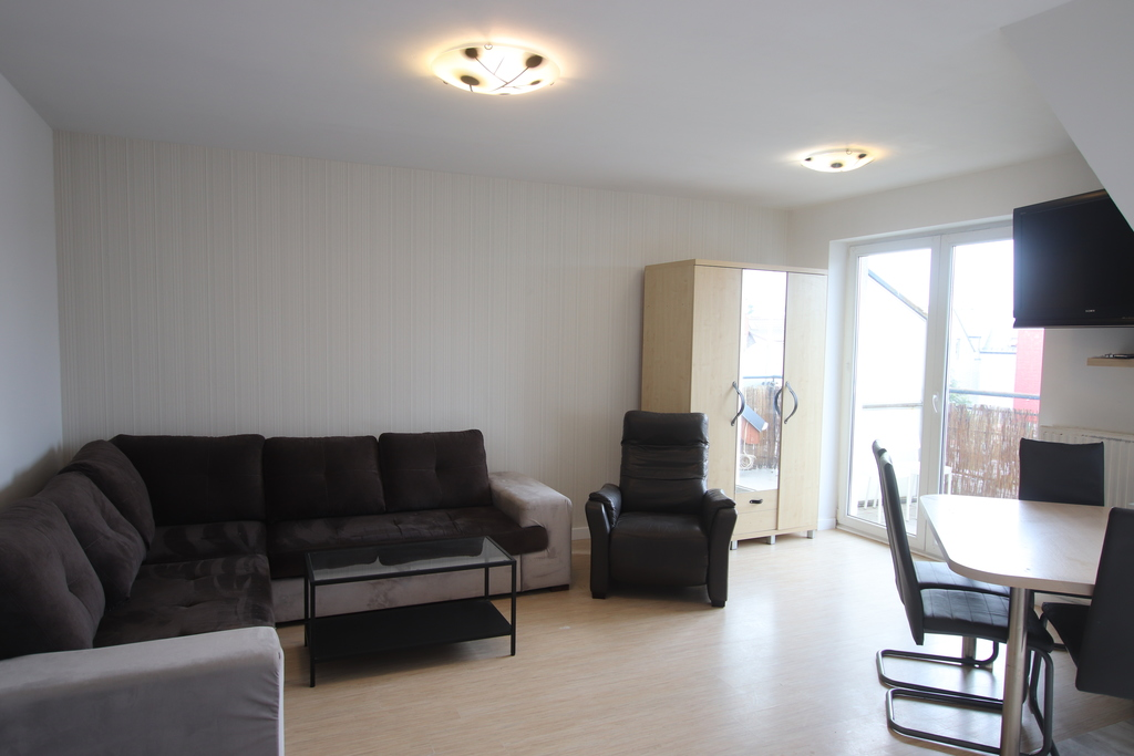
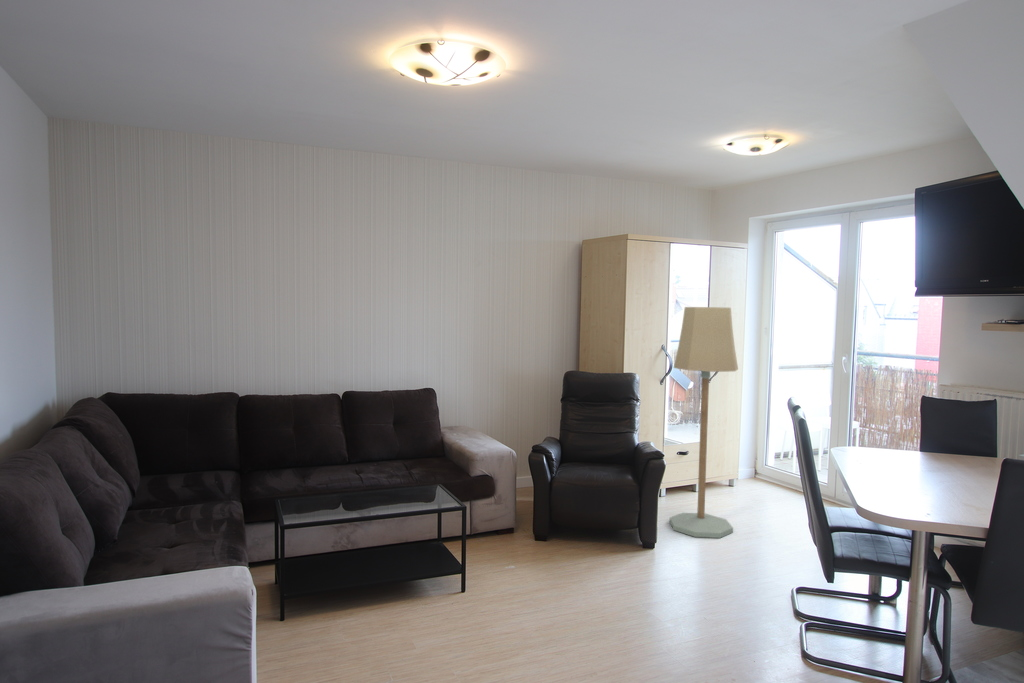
+ floor lamp (704, 418)
